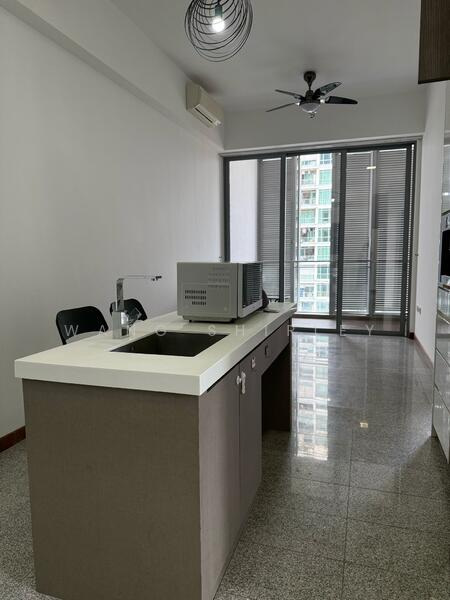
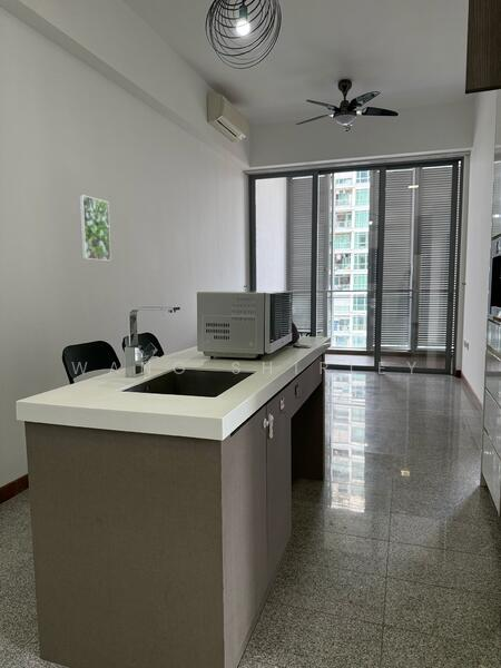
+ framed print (96, 229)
